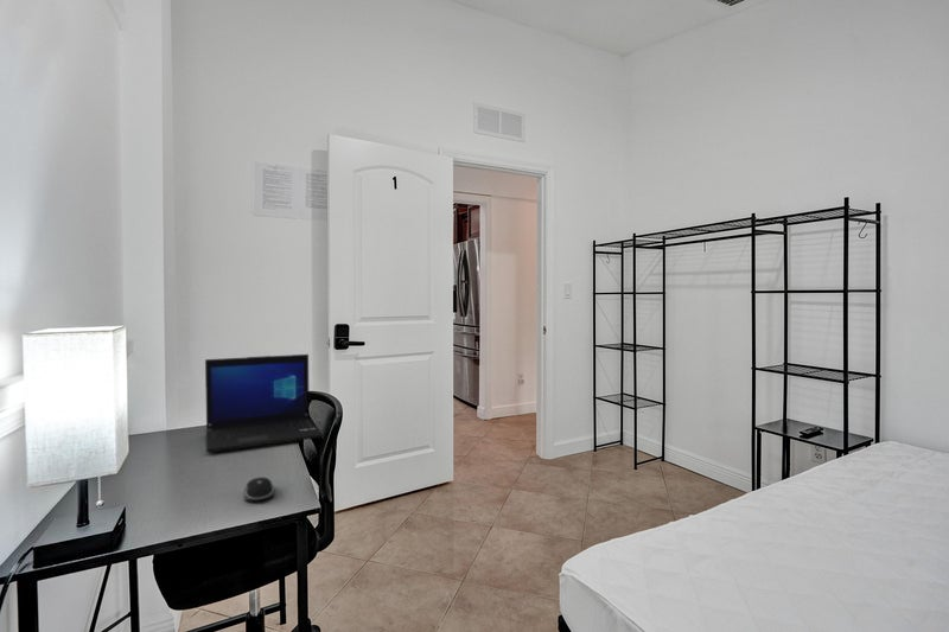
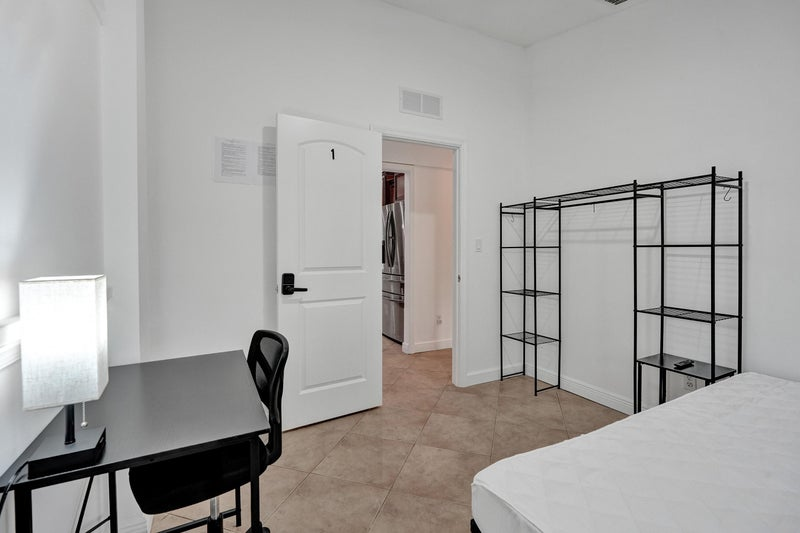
- laptop (262, 397)
- computer mouse (259, 486)
